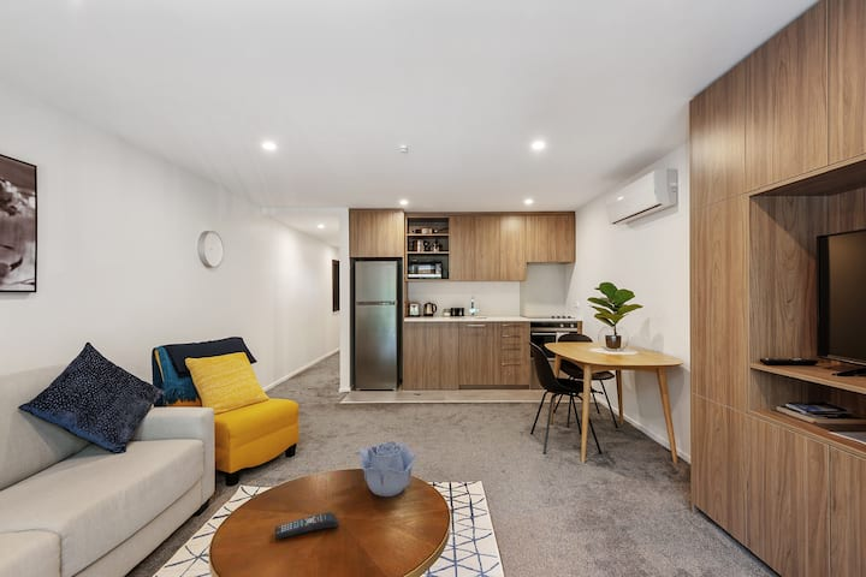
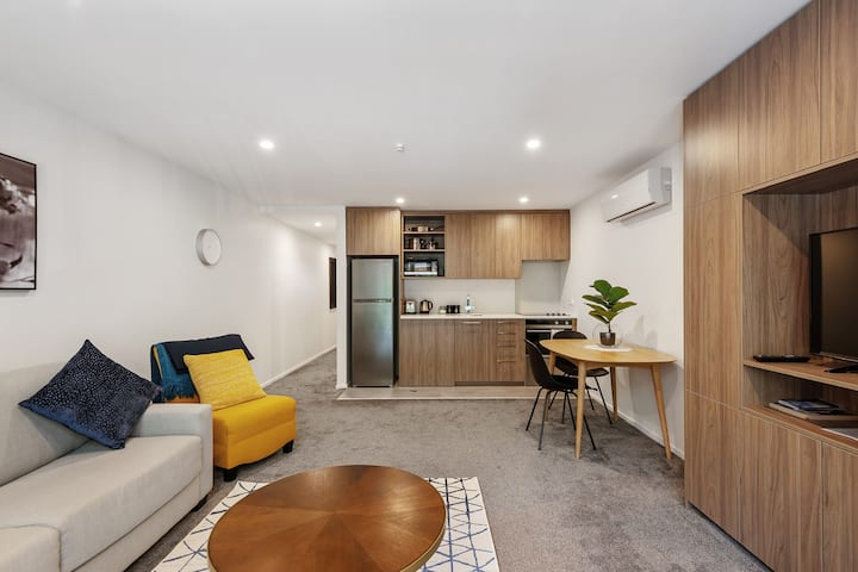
- remote control (307, 524)
- decorative bowl (387, 466)
